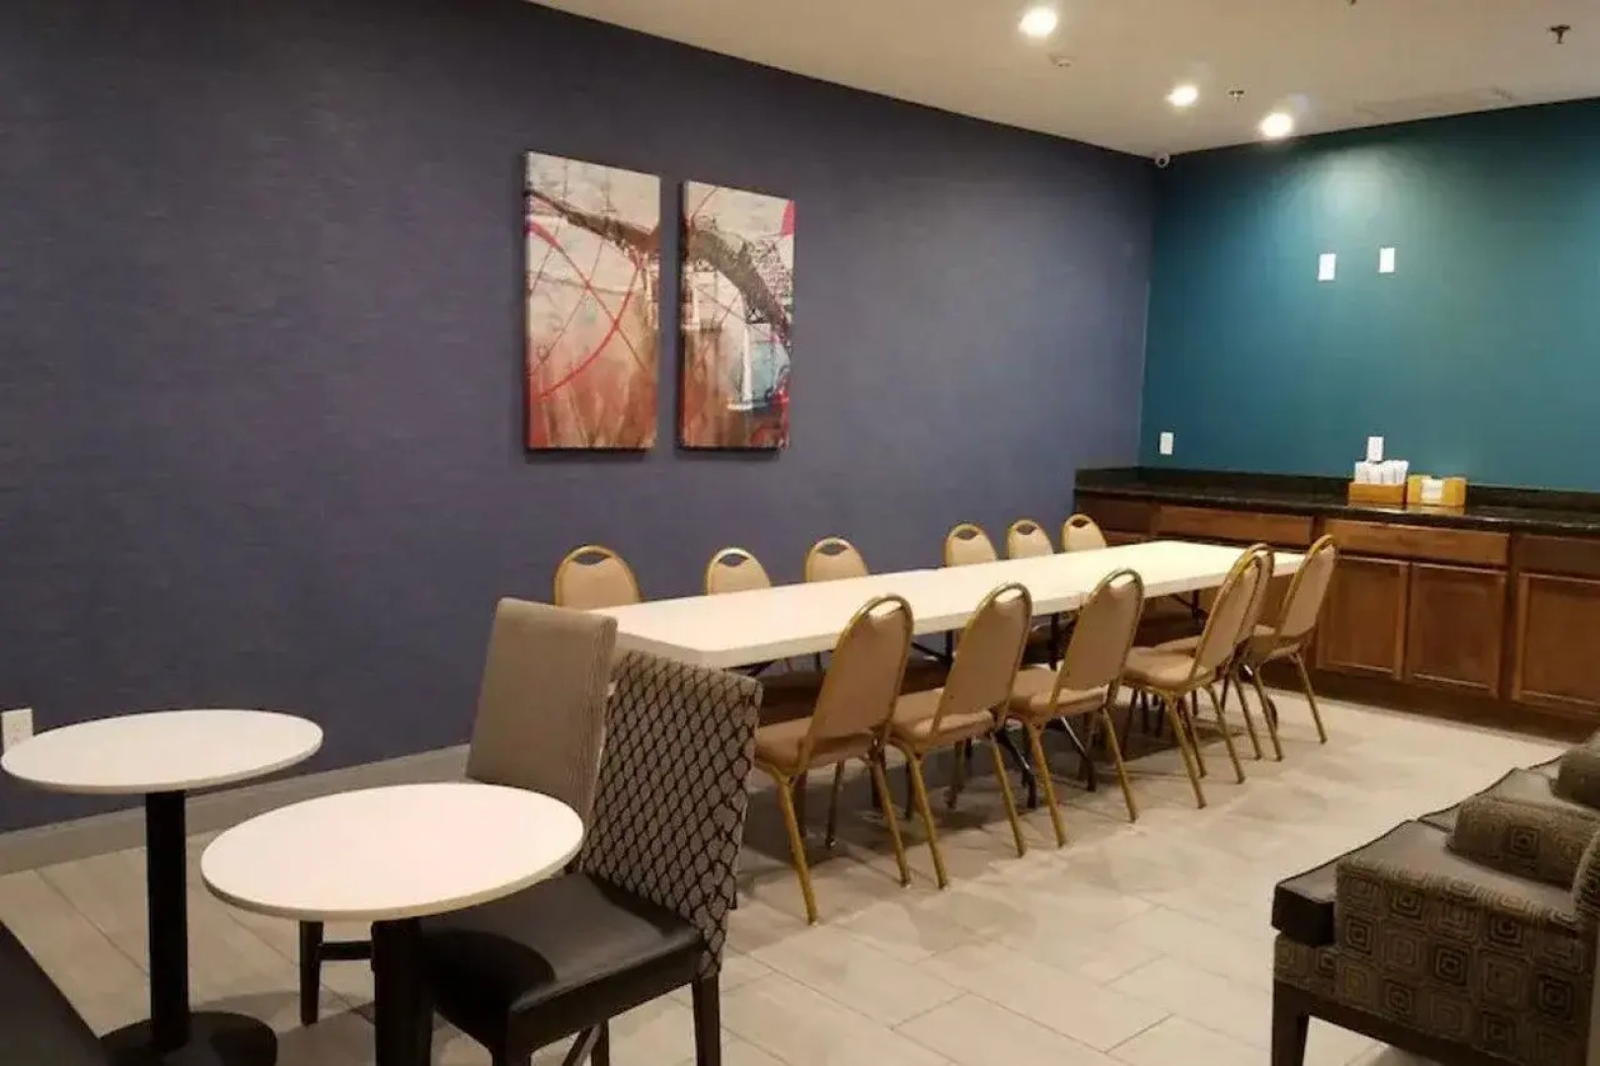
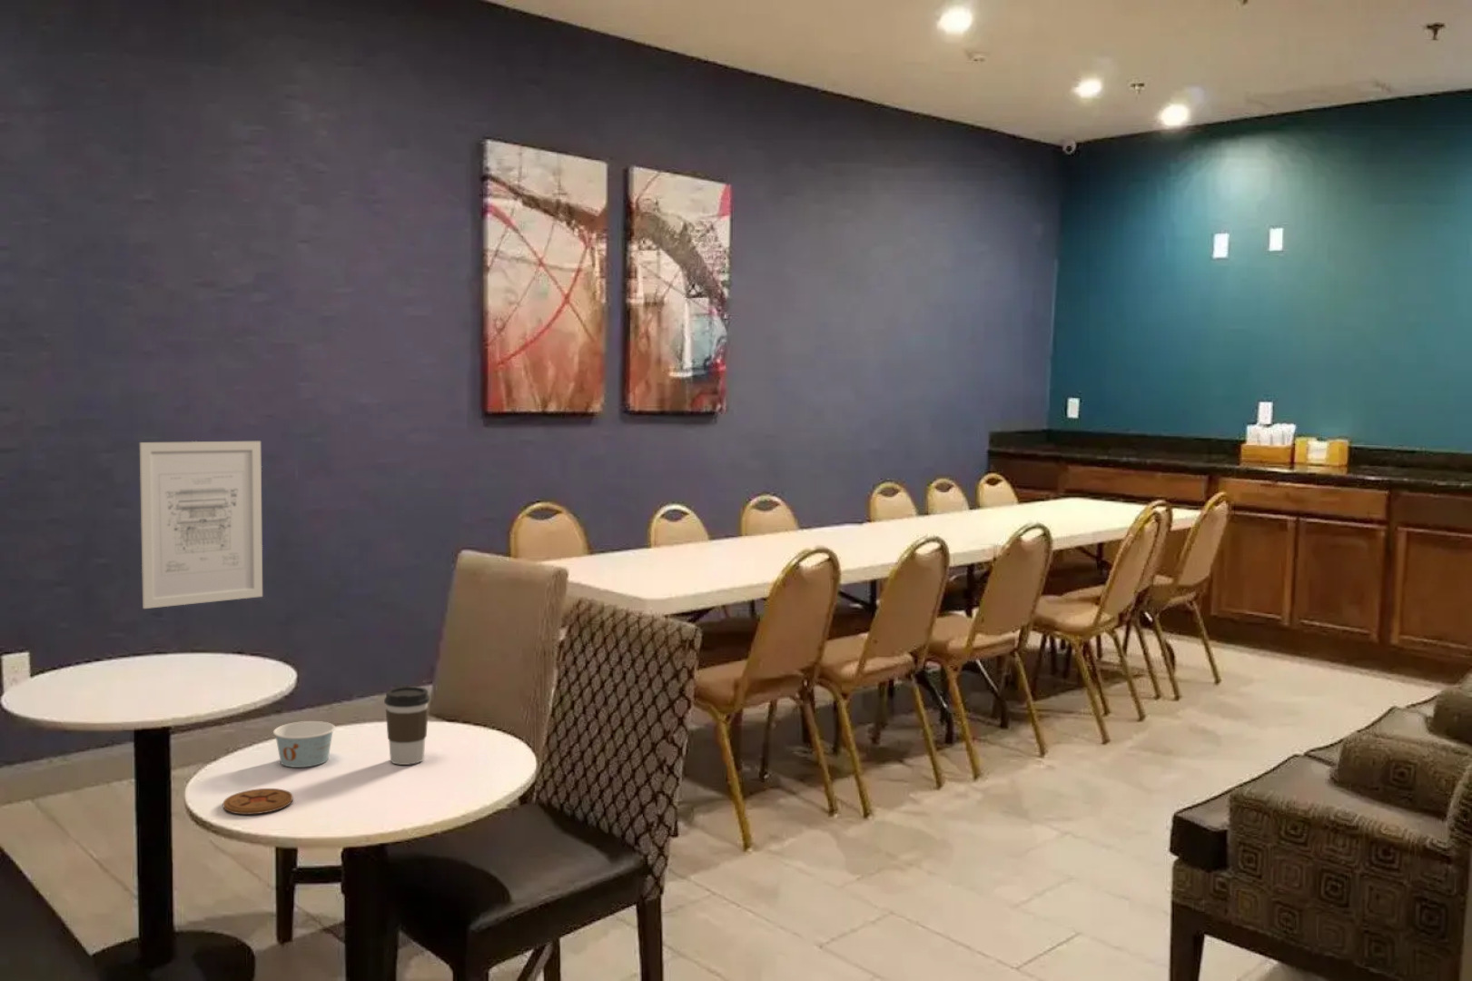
+ coaster (258, 800)
+ paper cup (304, 743)
+ coffee cup (407, 726)
+ wall art (204, 522)
